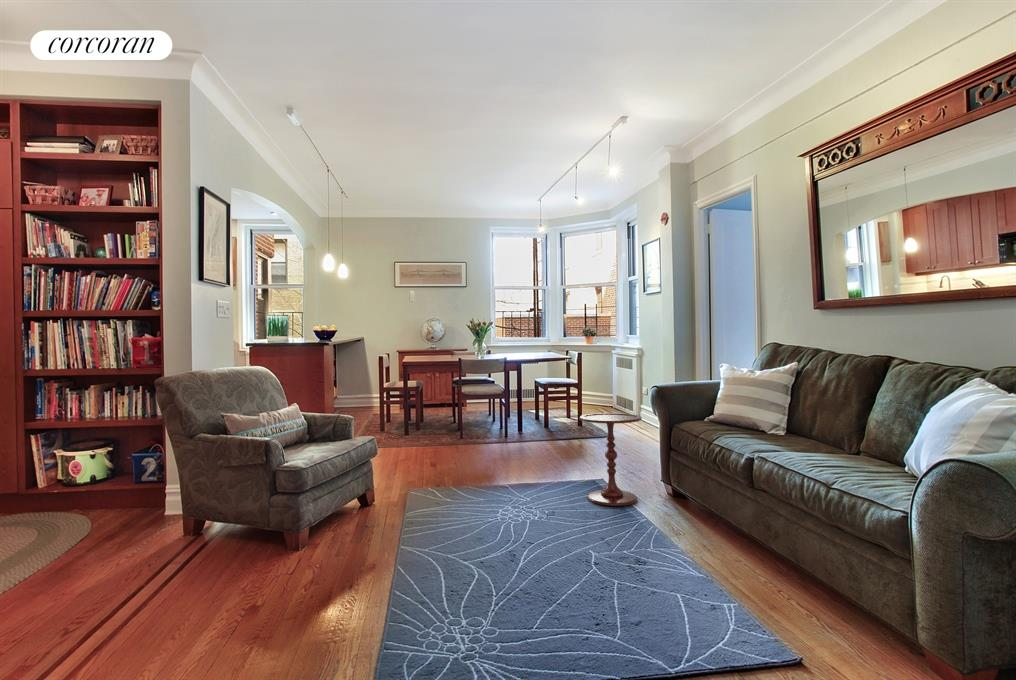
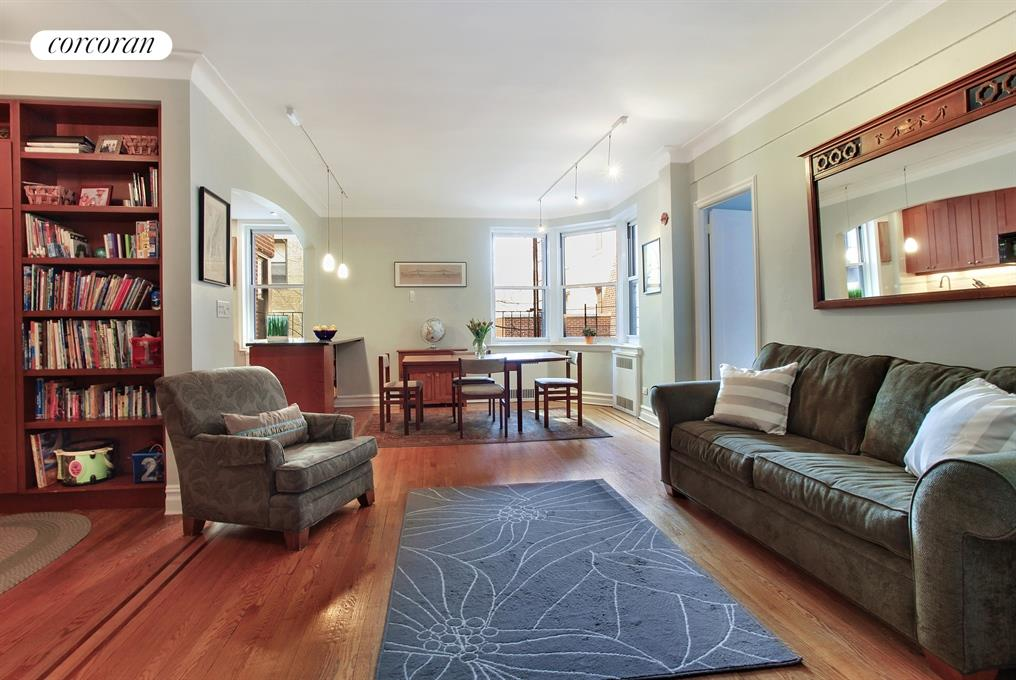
- side table (611, 457)
